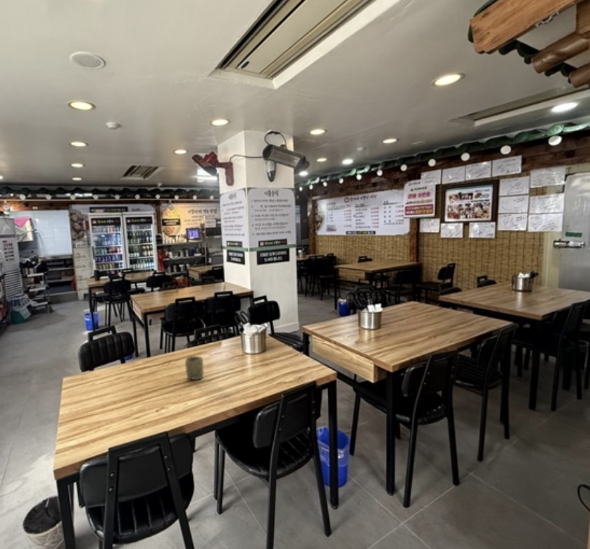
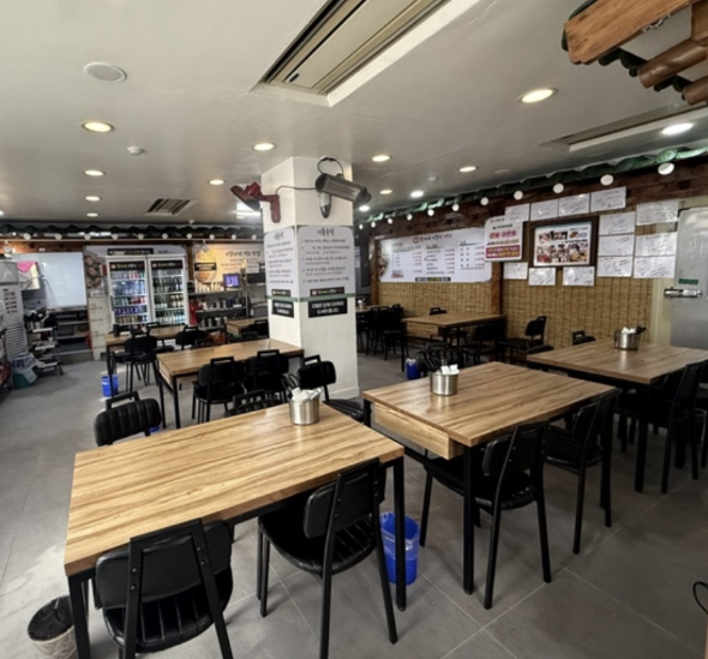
- cup (194, 367)
